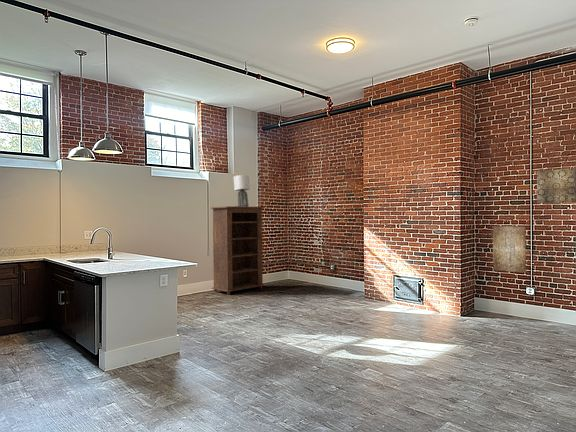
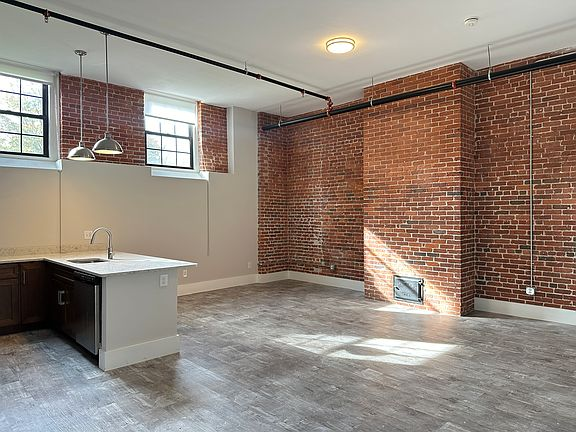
- lamp (242, 191)
- wall art (508, 248)
- bookshelf (238, 248)
- wall art (556, 186)
